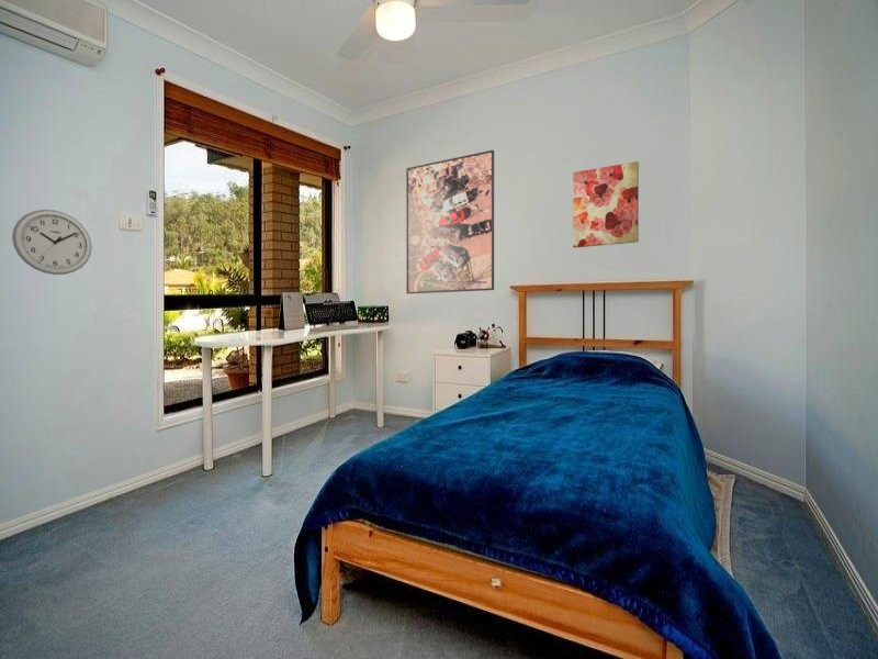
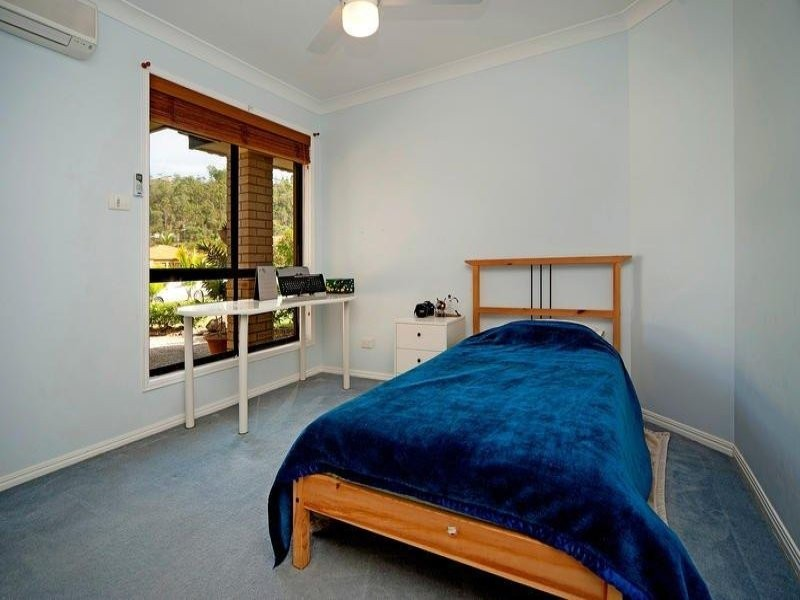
- wall art (605, 205)
- wall clock (55, 242)
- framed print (448, 225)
